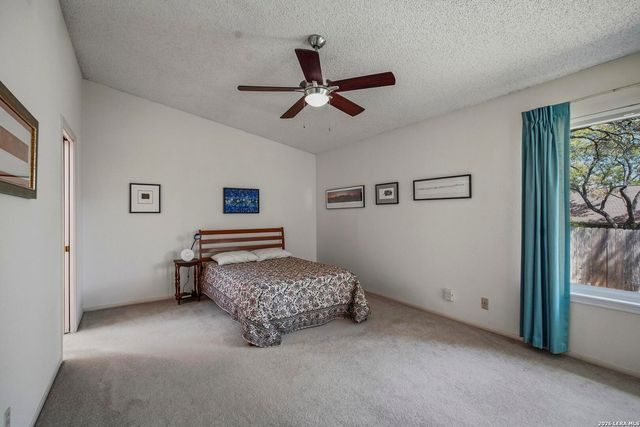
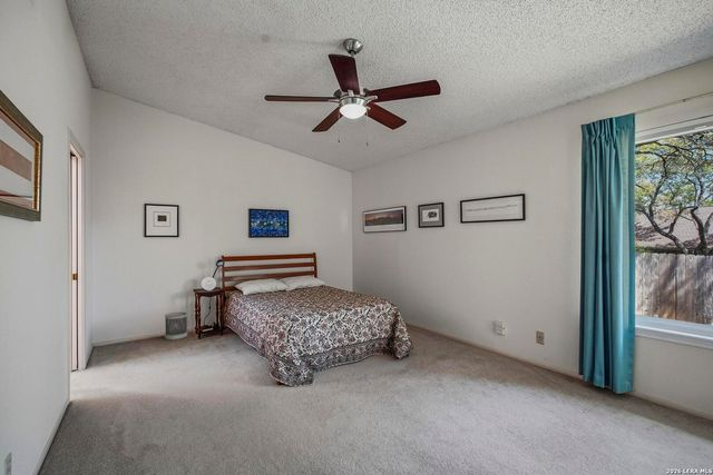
+ wastebasket (176, 326)
